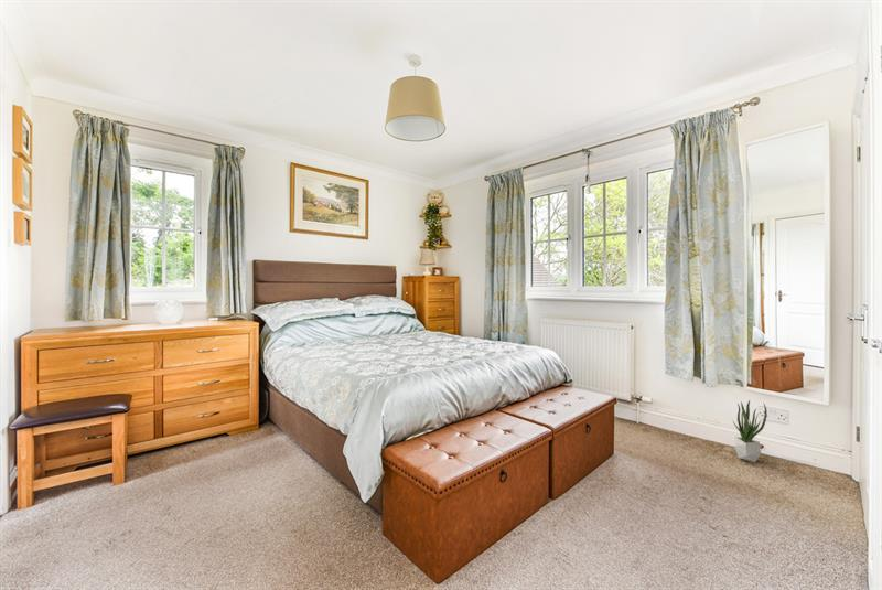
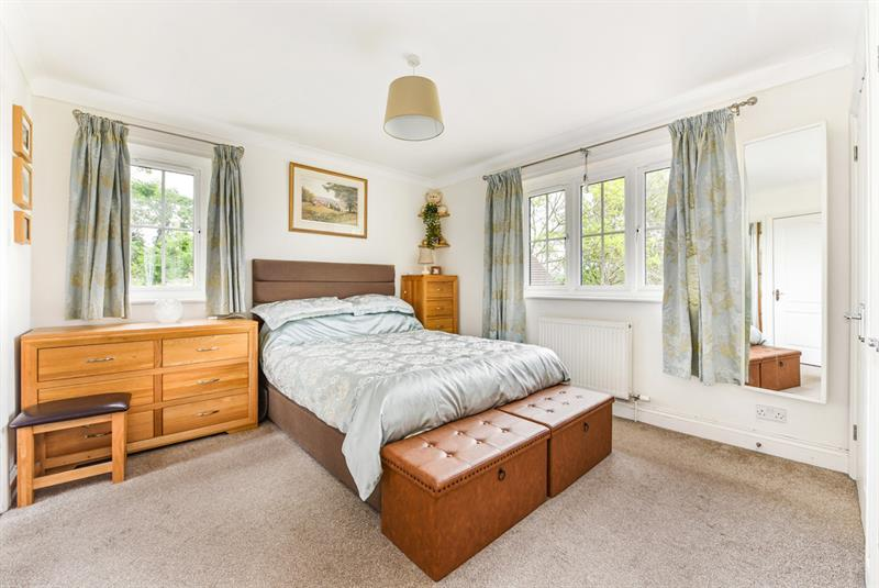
- potted plant (750, 430)
